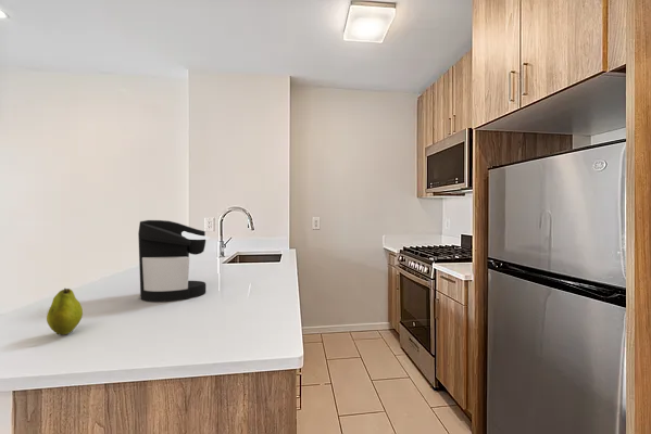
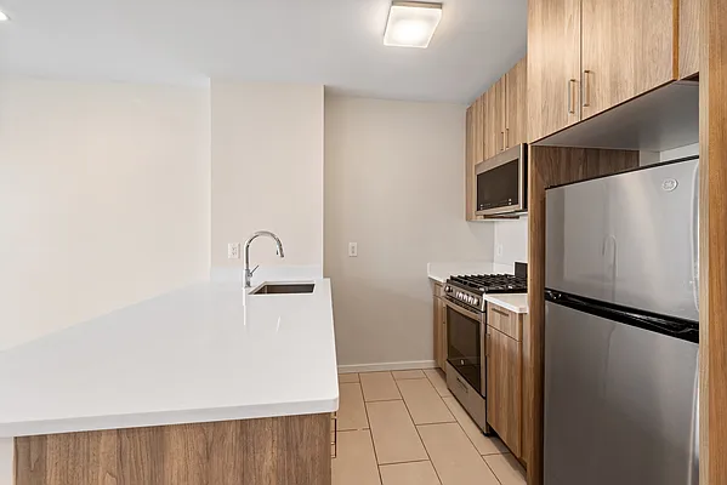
- fruit (64, 309)
- coffee maker (175, 257)
